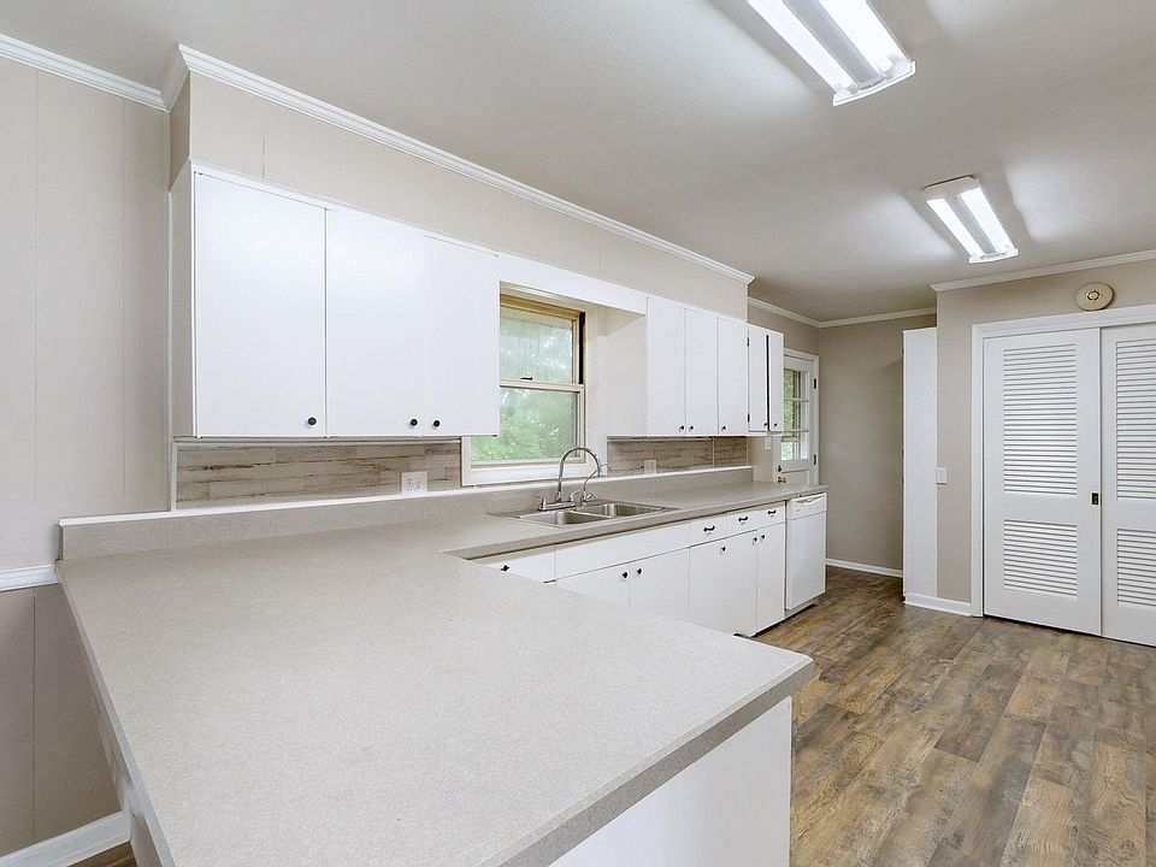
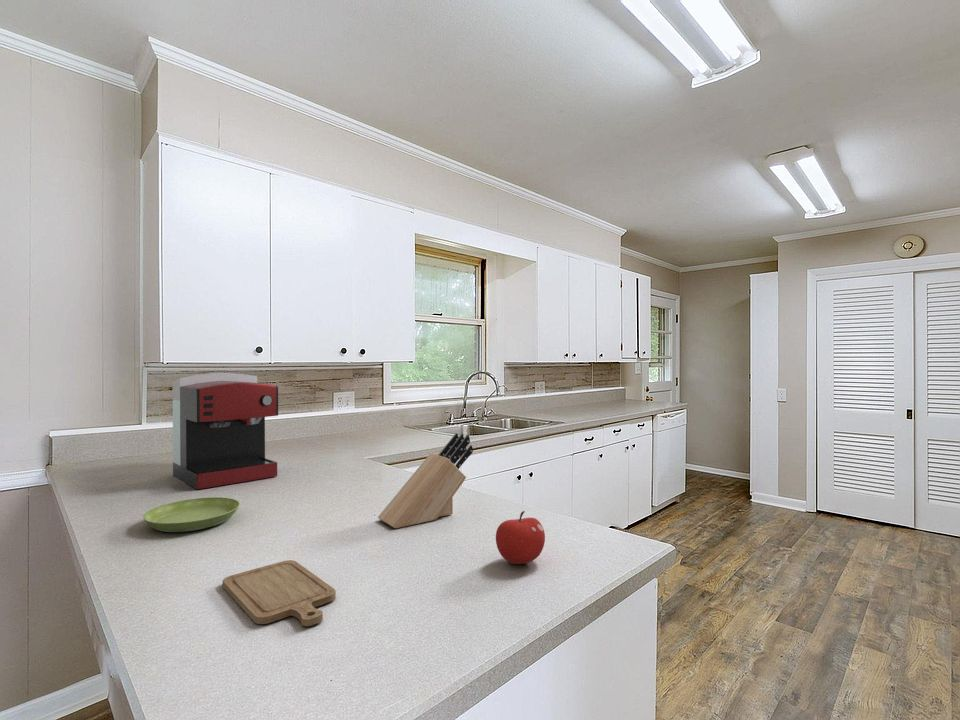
+ saucer (193, 515)
+ coffee maker (229, 425)
+ knife block (429, 476)
+ fruit (520, 536)
+ chopping board (283, 593)
